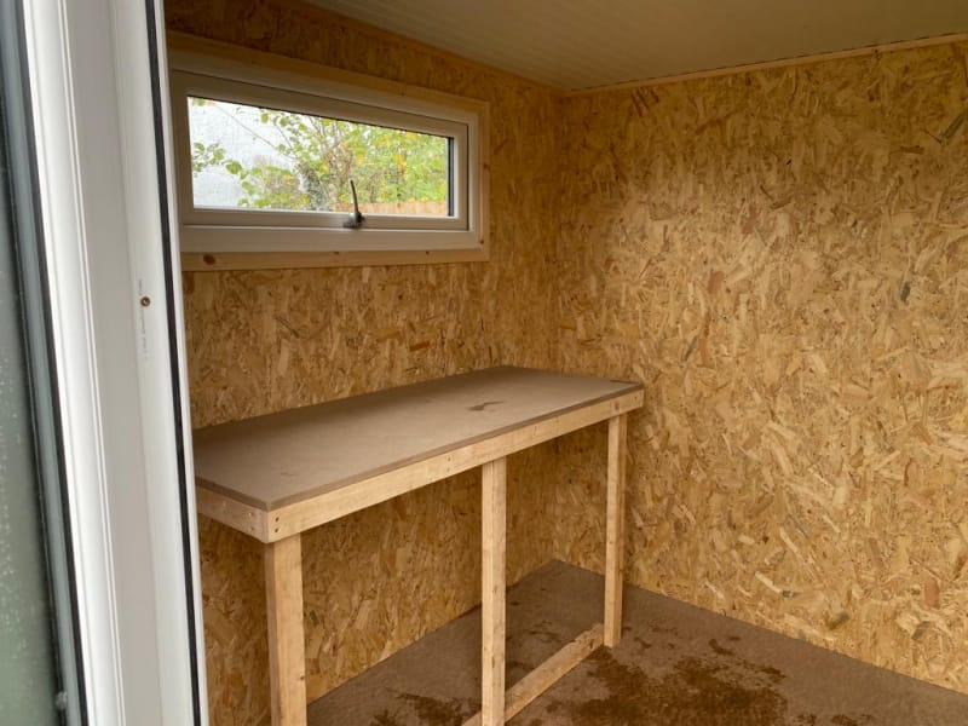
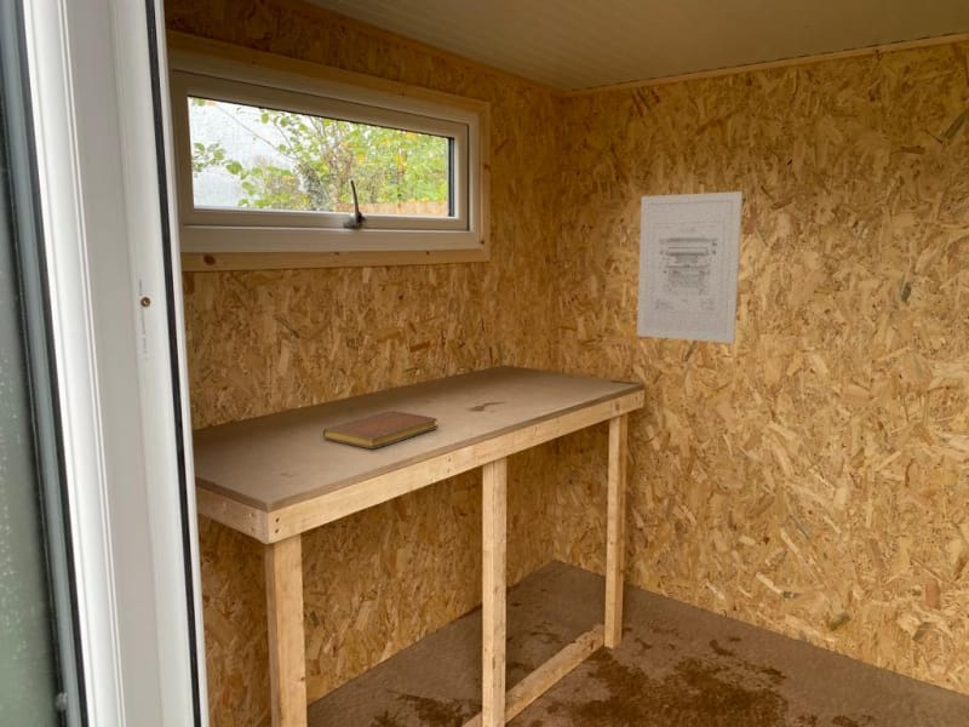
+ wall art (687, 268)
+ notebook (382, 428)
